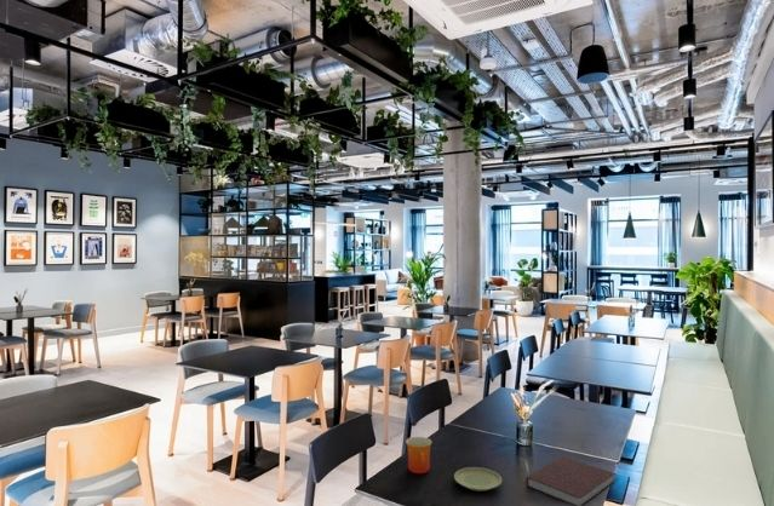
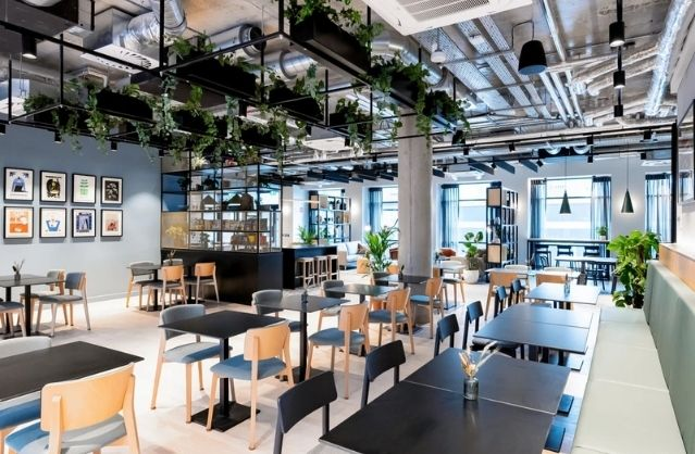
- notebook (571, 479)
- mug (420, 455)
- plate (477, 479)
